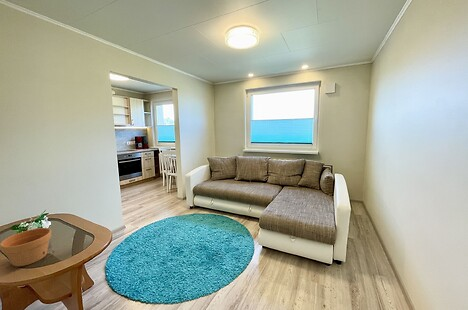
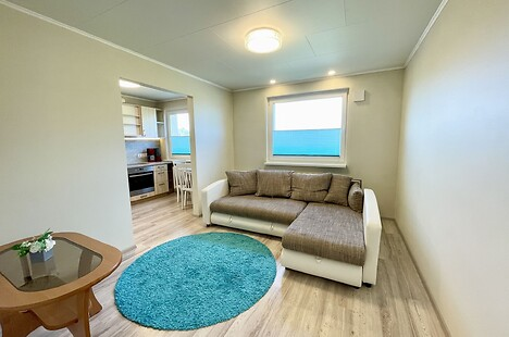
- flower pot (28, 247)
